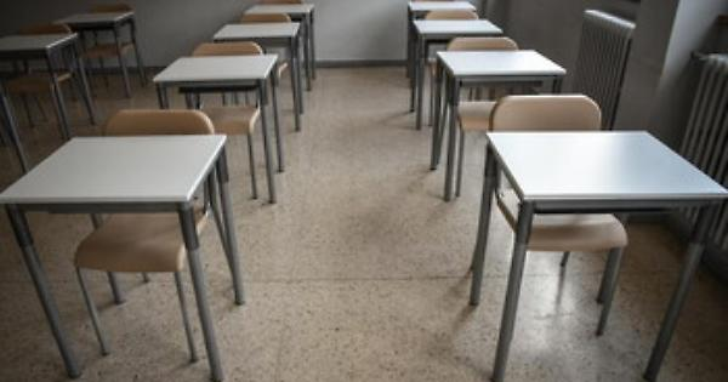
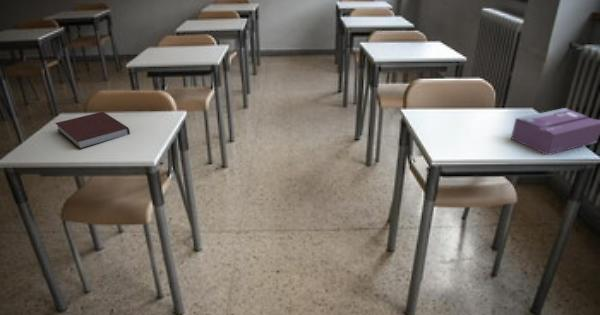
+ notebook (92, 128)
+ tissue box (556, 130)
